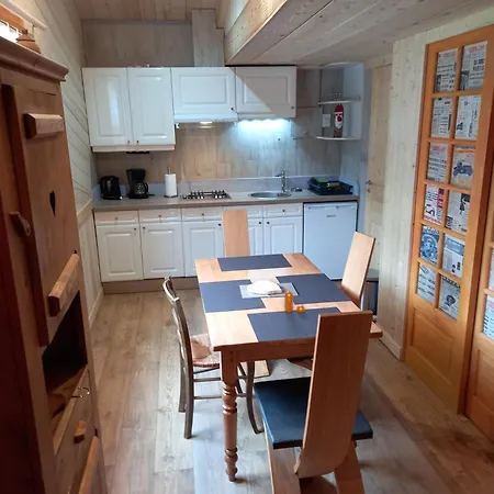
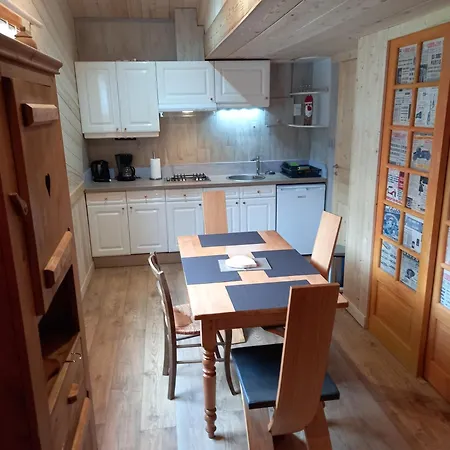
- pepper shaker (292, 301)
